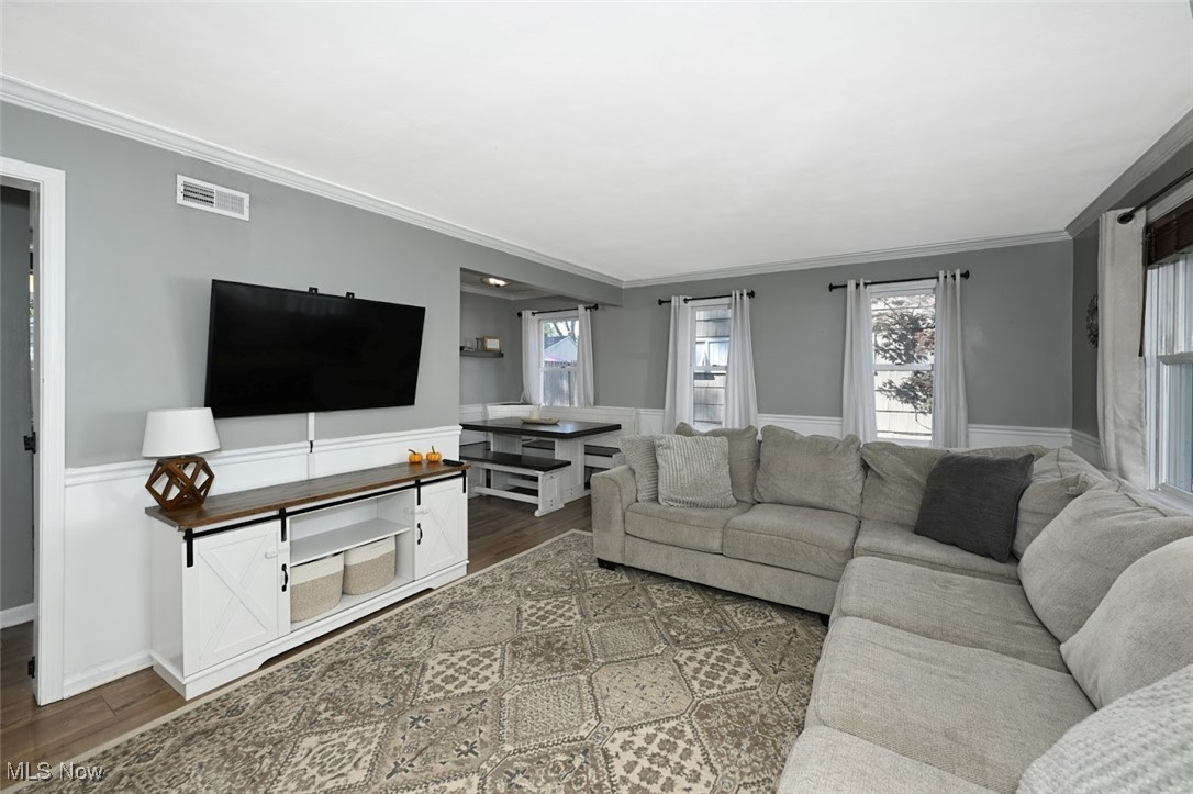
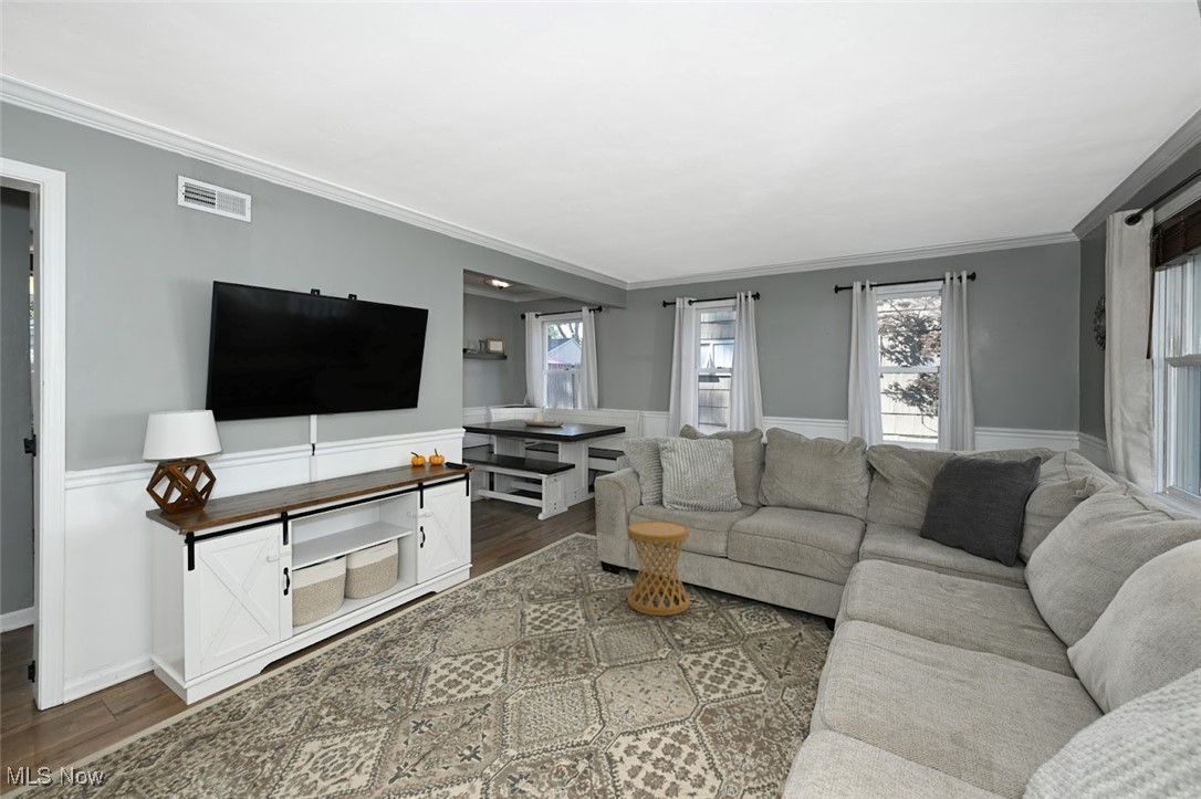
+ side table (658, 565)
